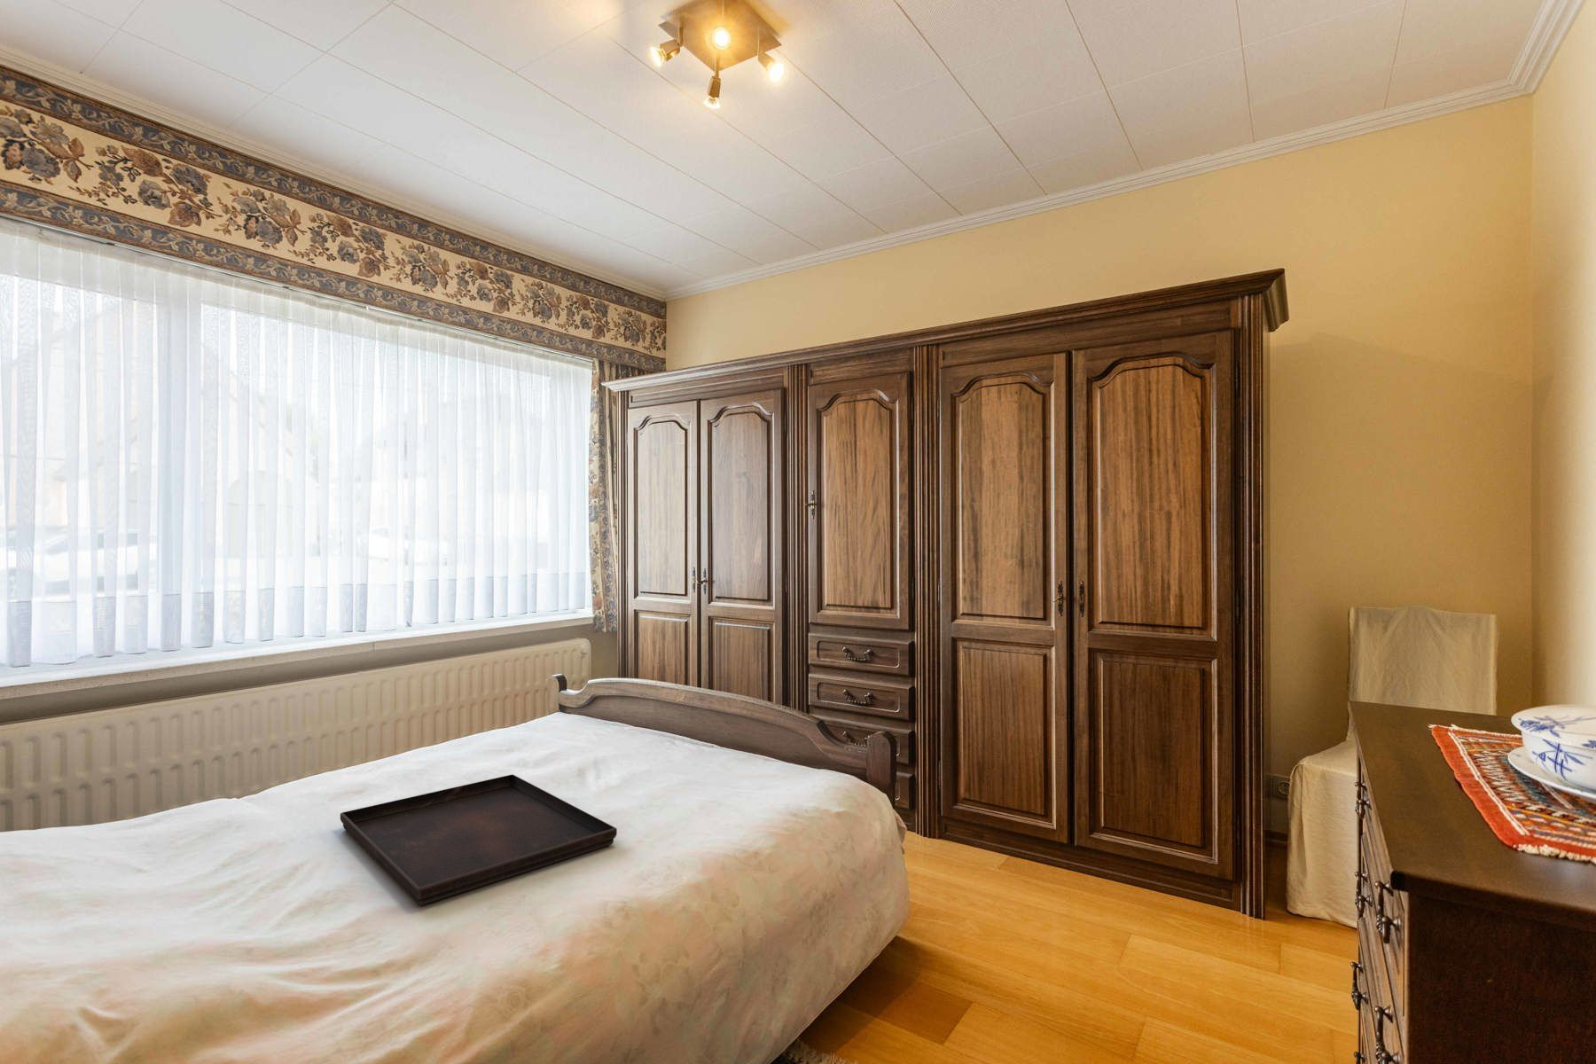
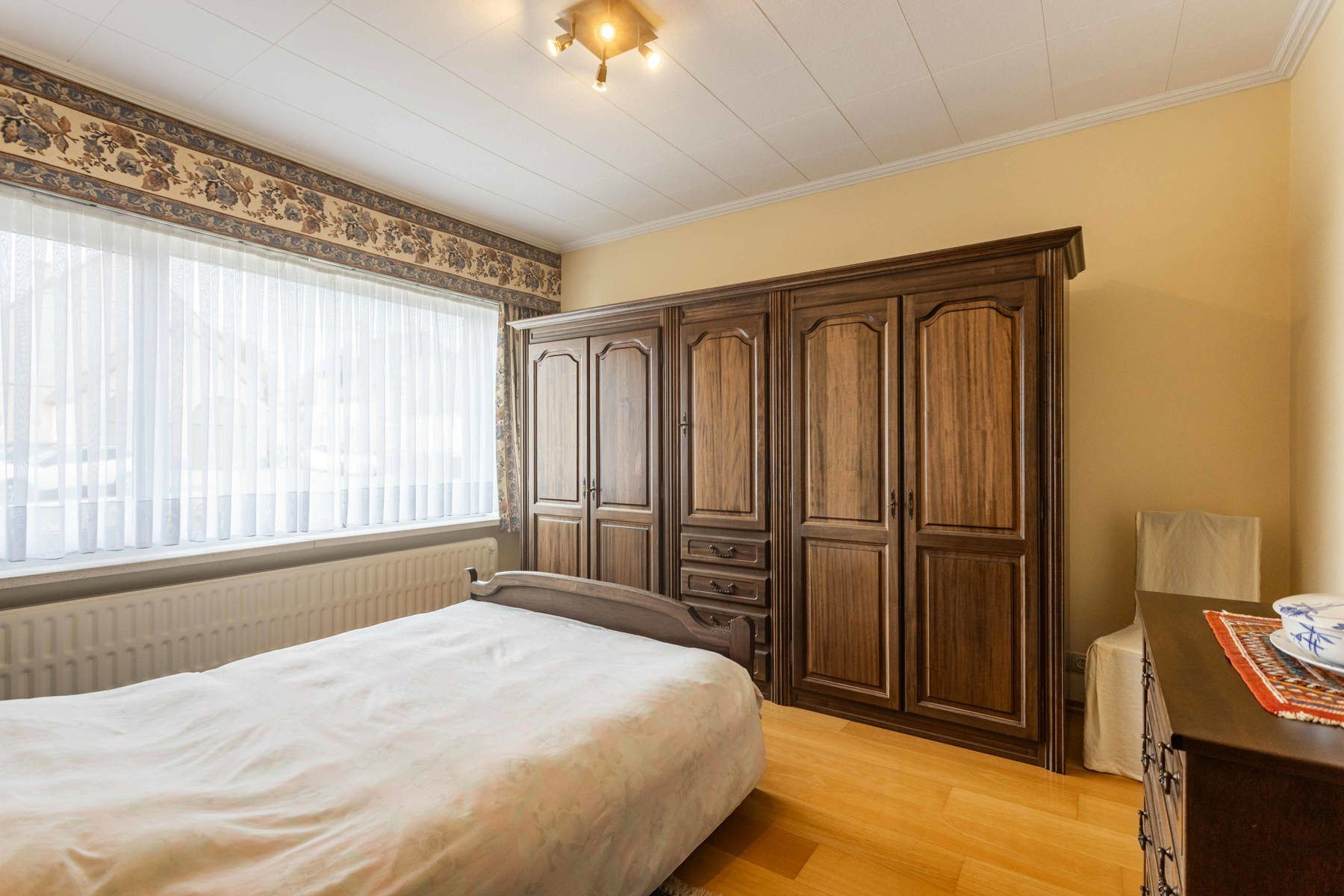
- serving tray (474, 828)
